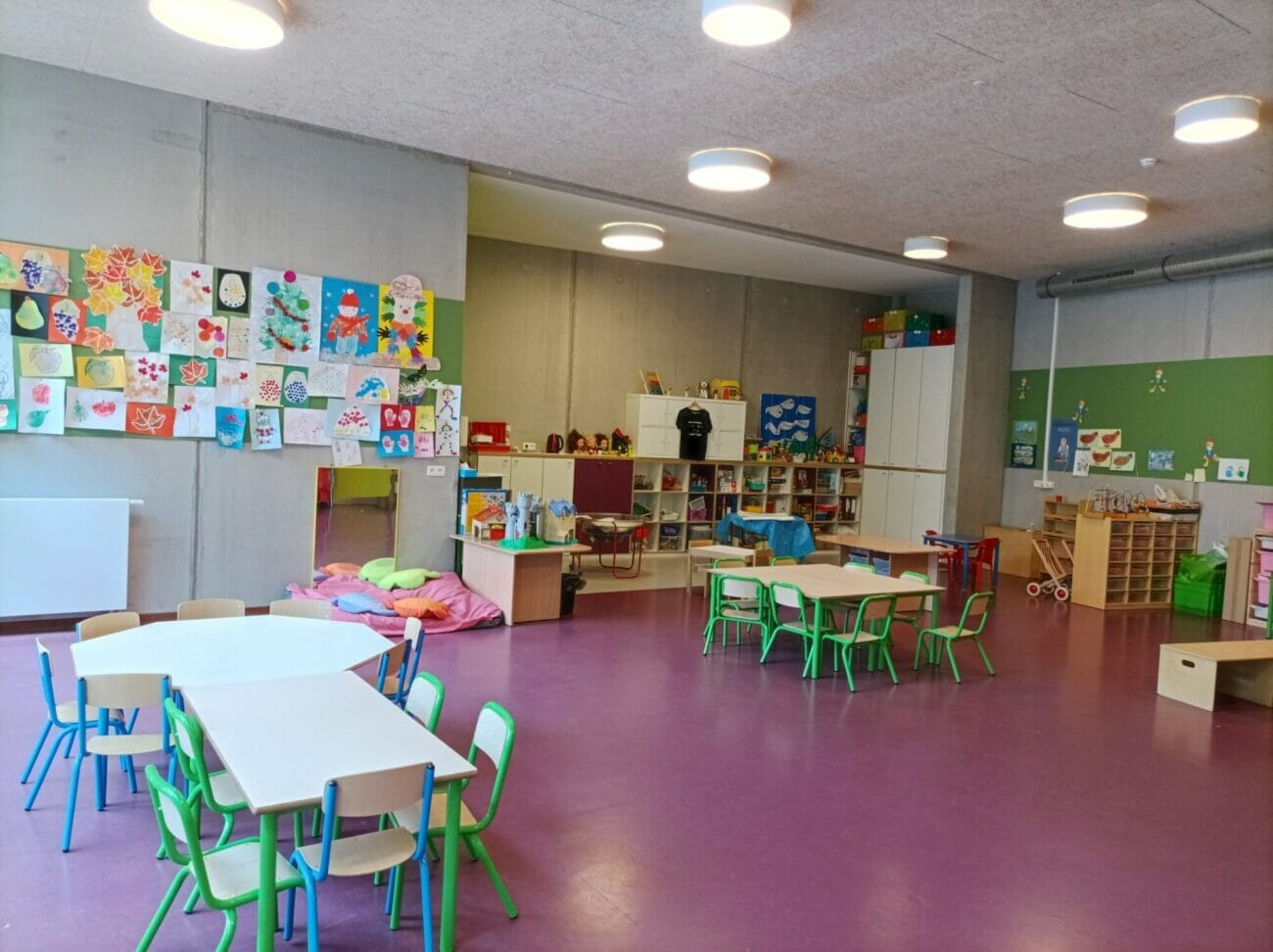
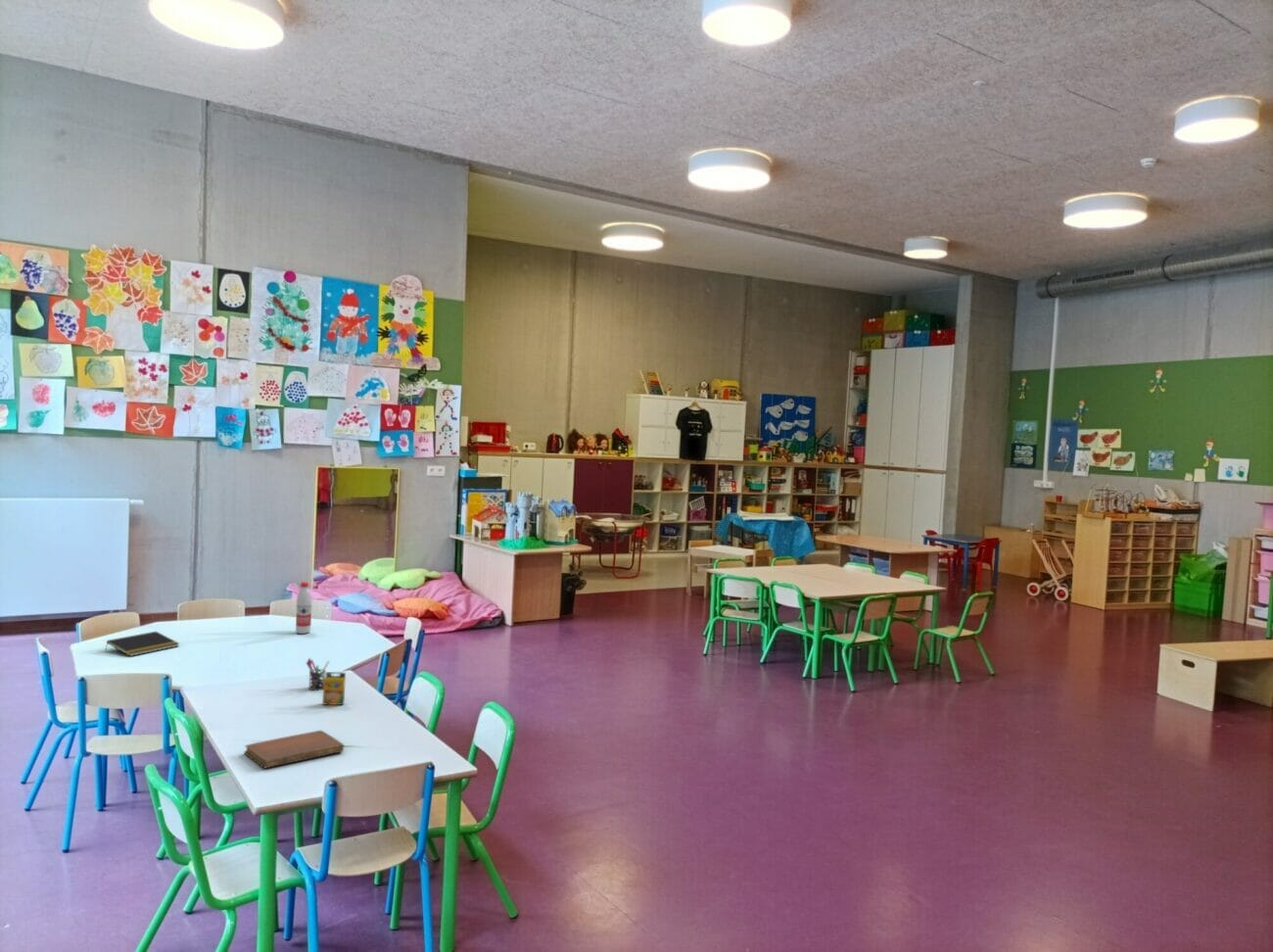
+ notepad (143, 643)
+ pen holder (316, 674)
+ notebook (294, 748)
+ crayon box (334, 688)
+ water bottle (304, 607)
